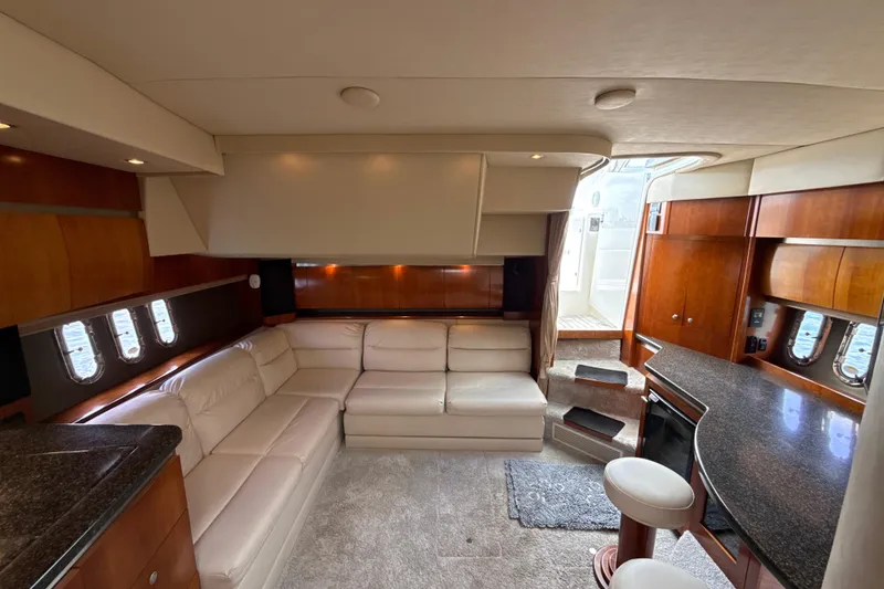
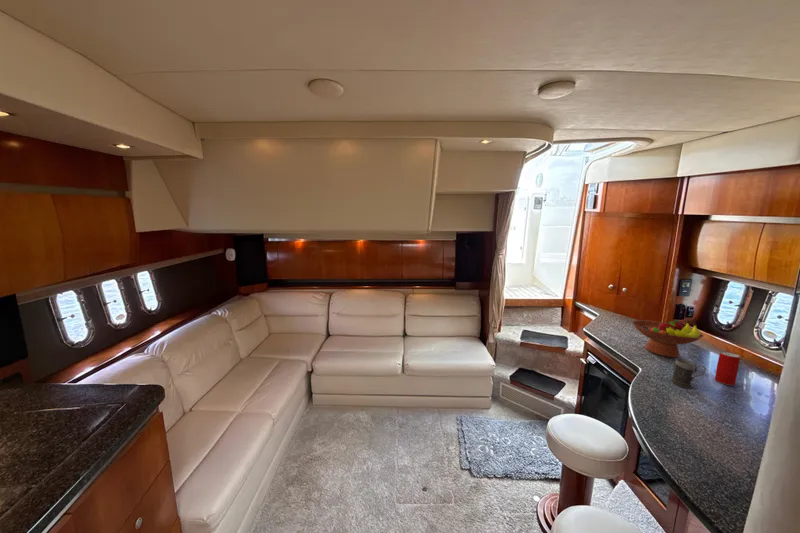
+ fruit bowl (664, 335)
+ mug (687, 373)
+ beverage can (727, 368)
